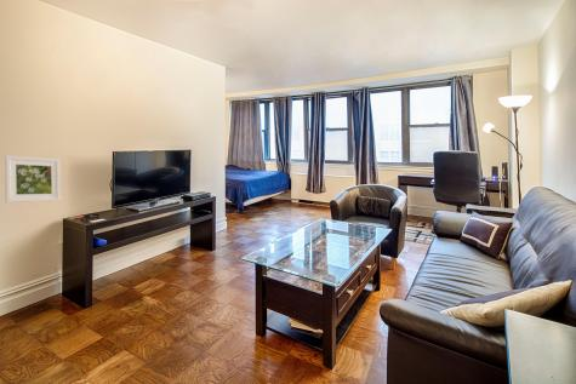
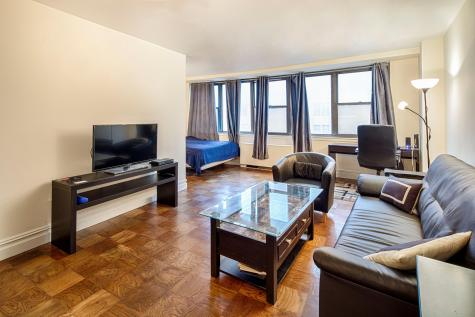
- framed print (34, 179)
